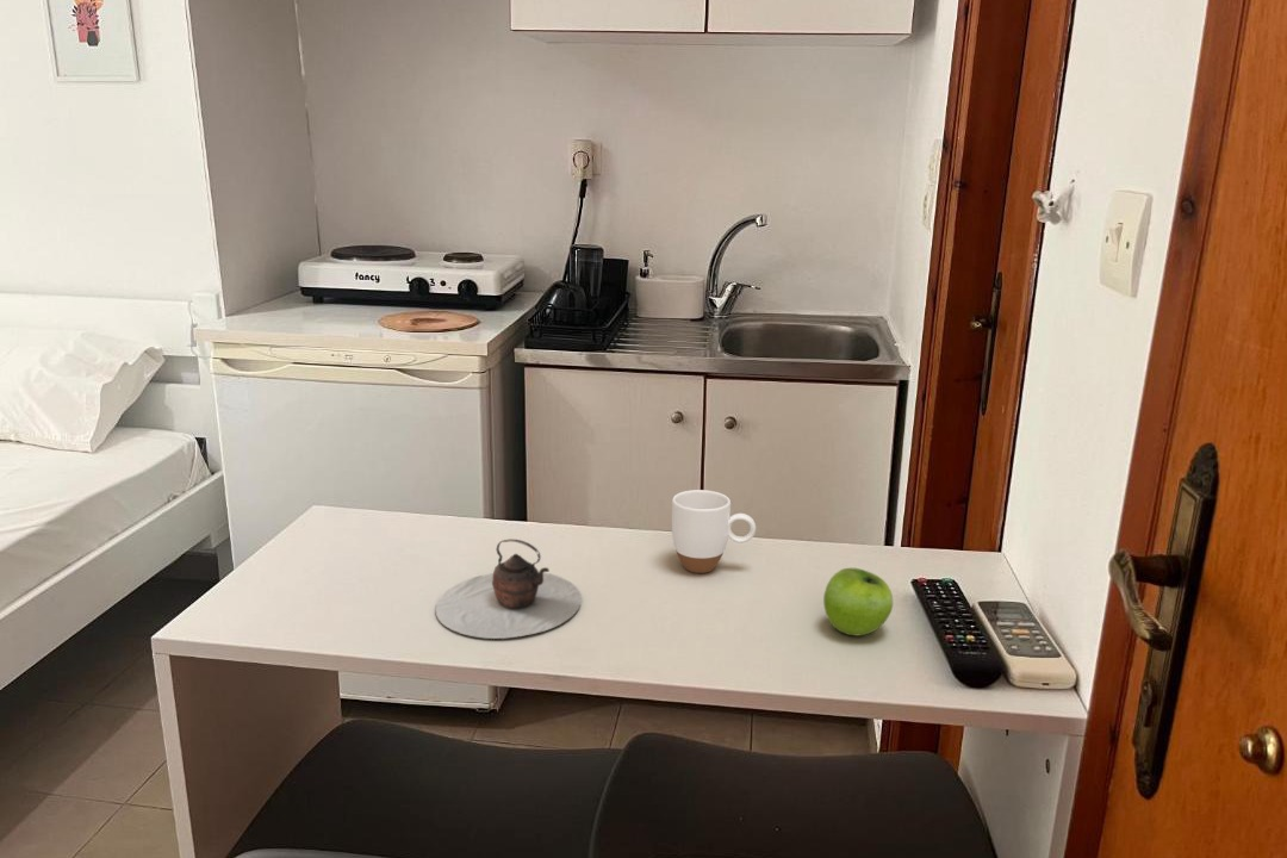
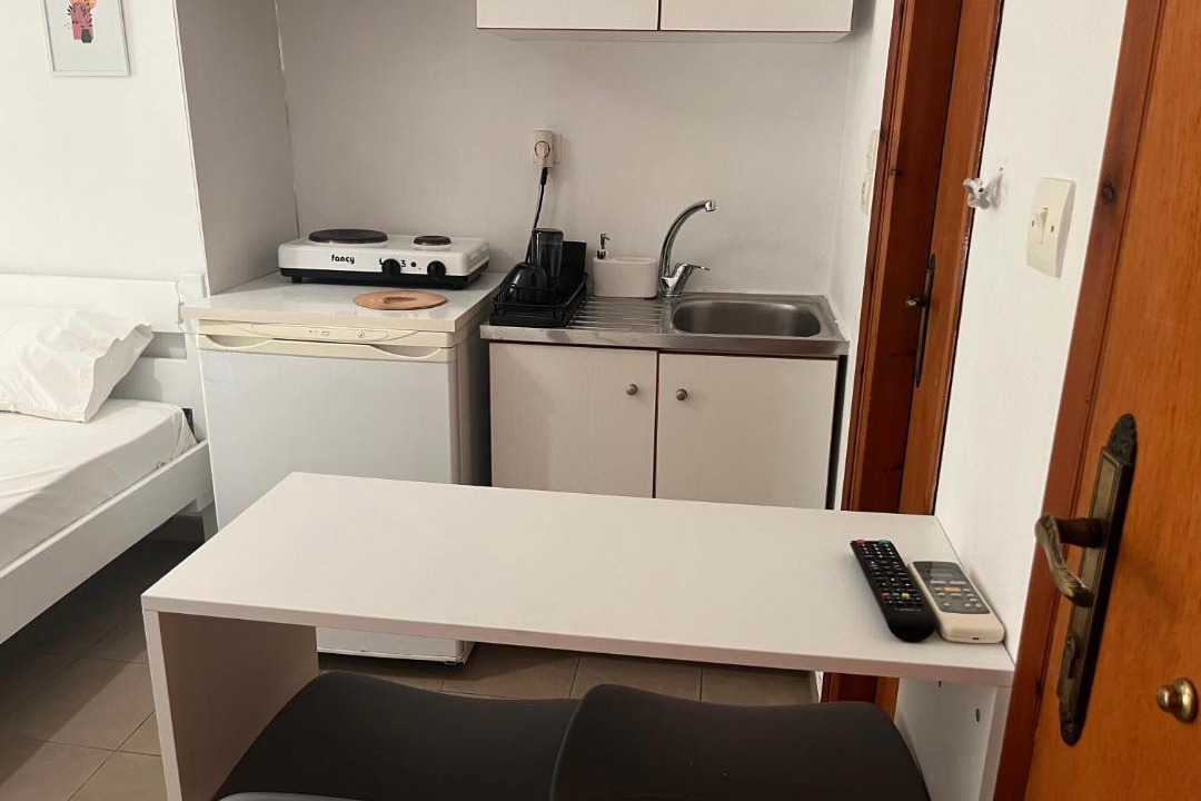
- teapot (508, 572)
- fruit (857, 601)
- mug (713, 534)
